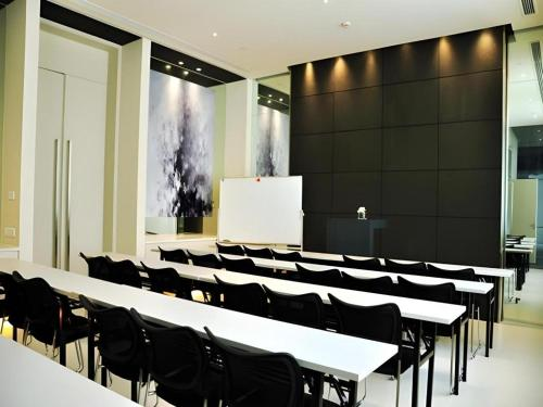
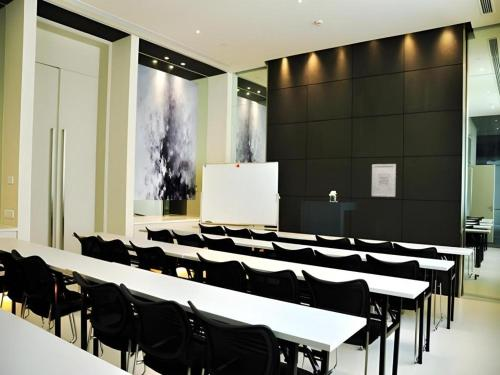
+ wall art (383, 180)
